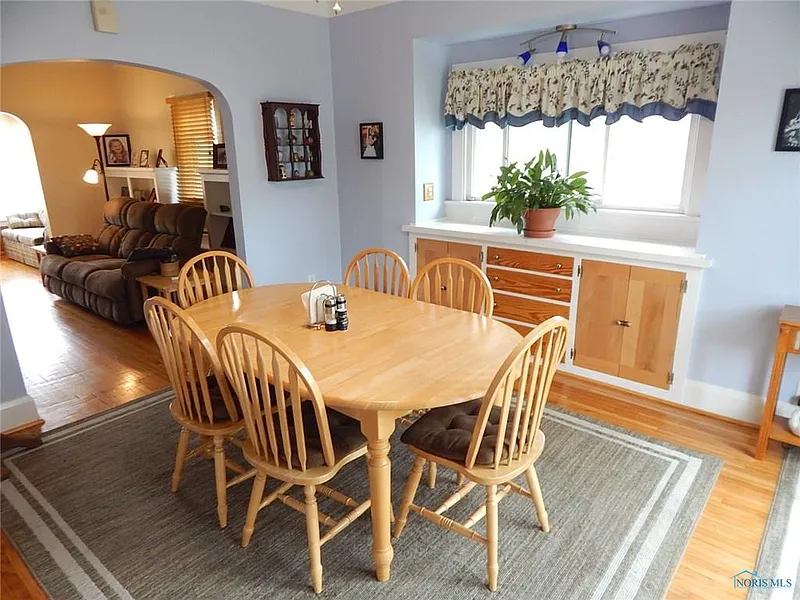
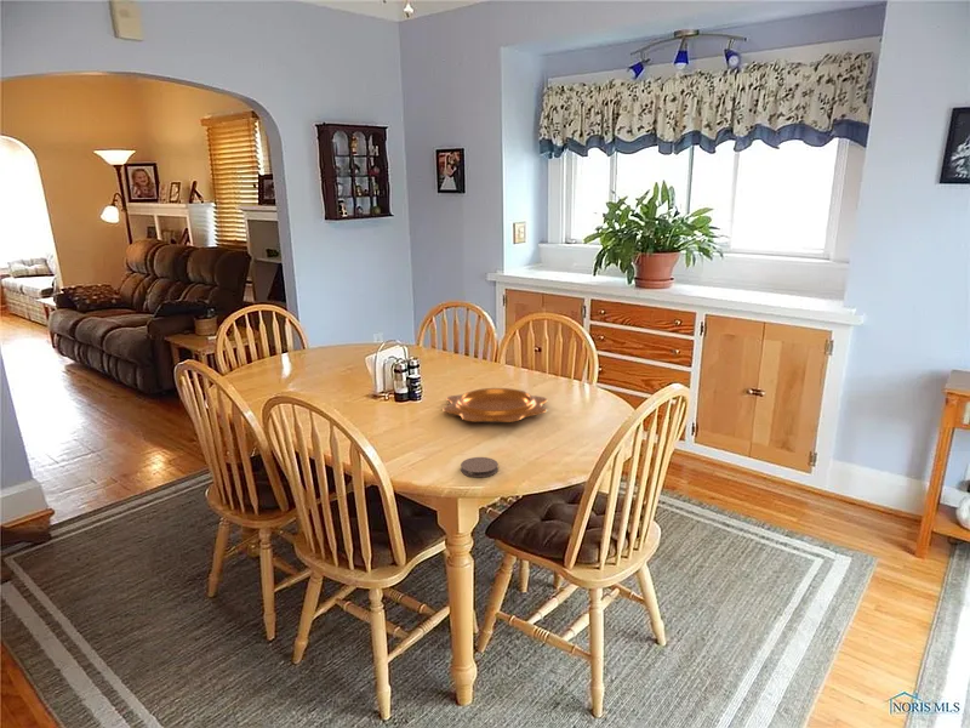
+ decorative bowl (495, 403)
+ coaster (479, 466)
